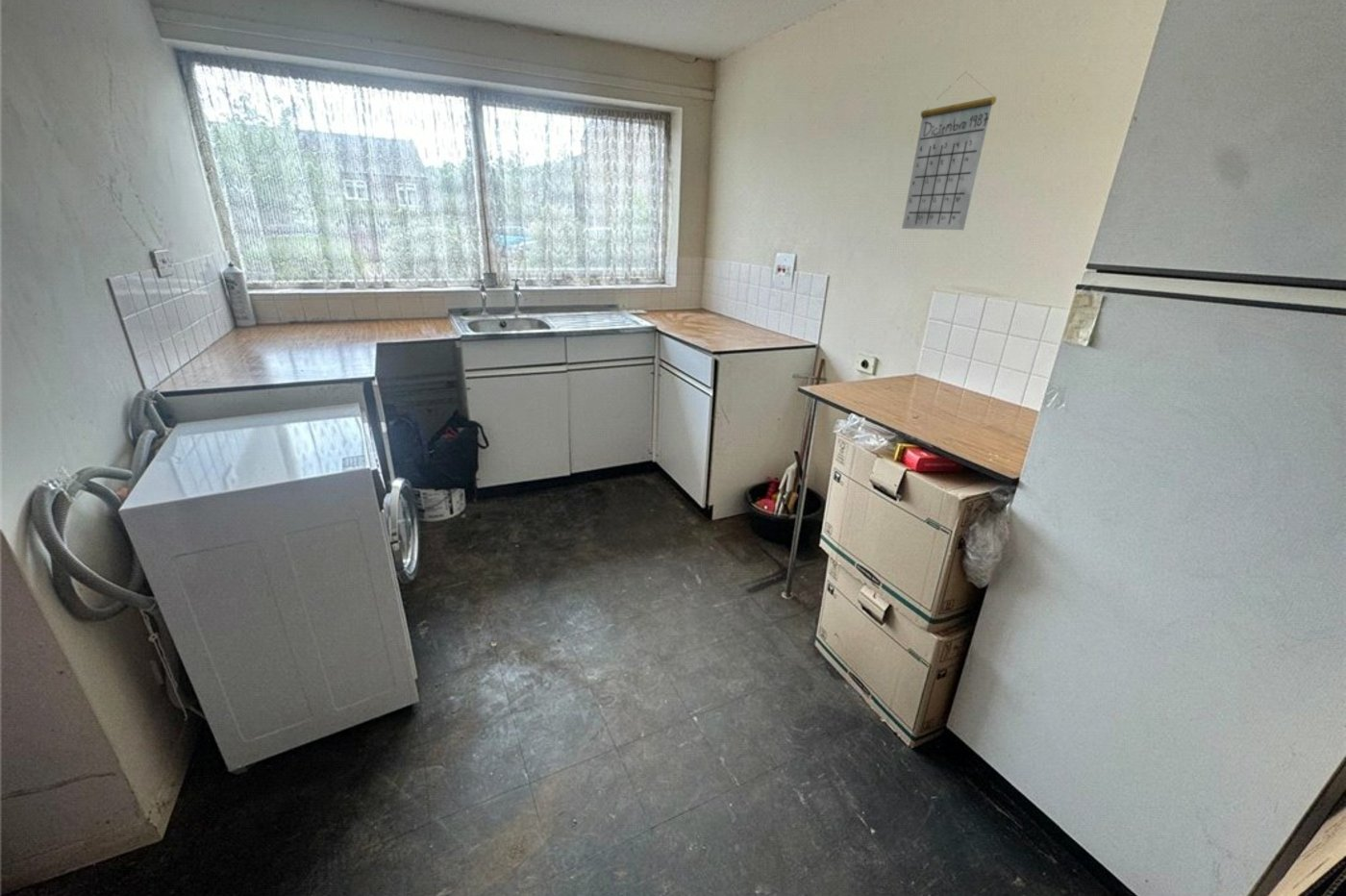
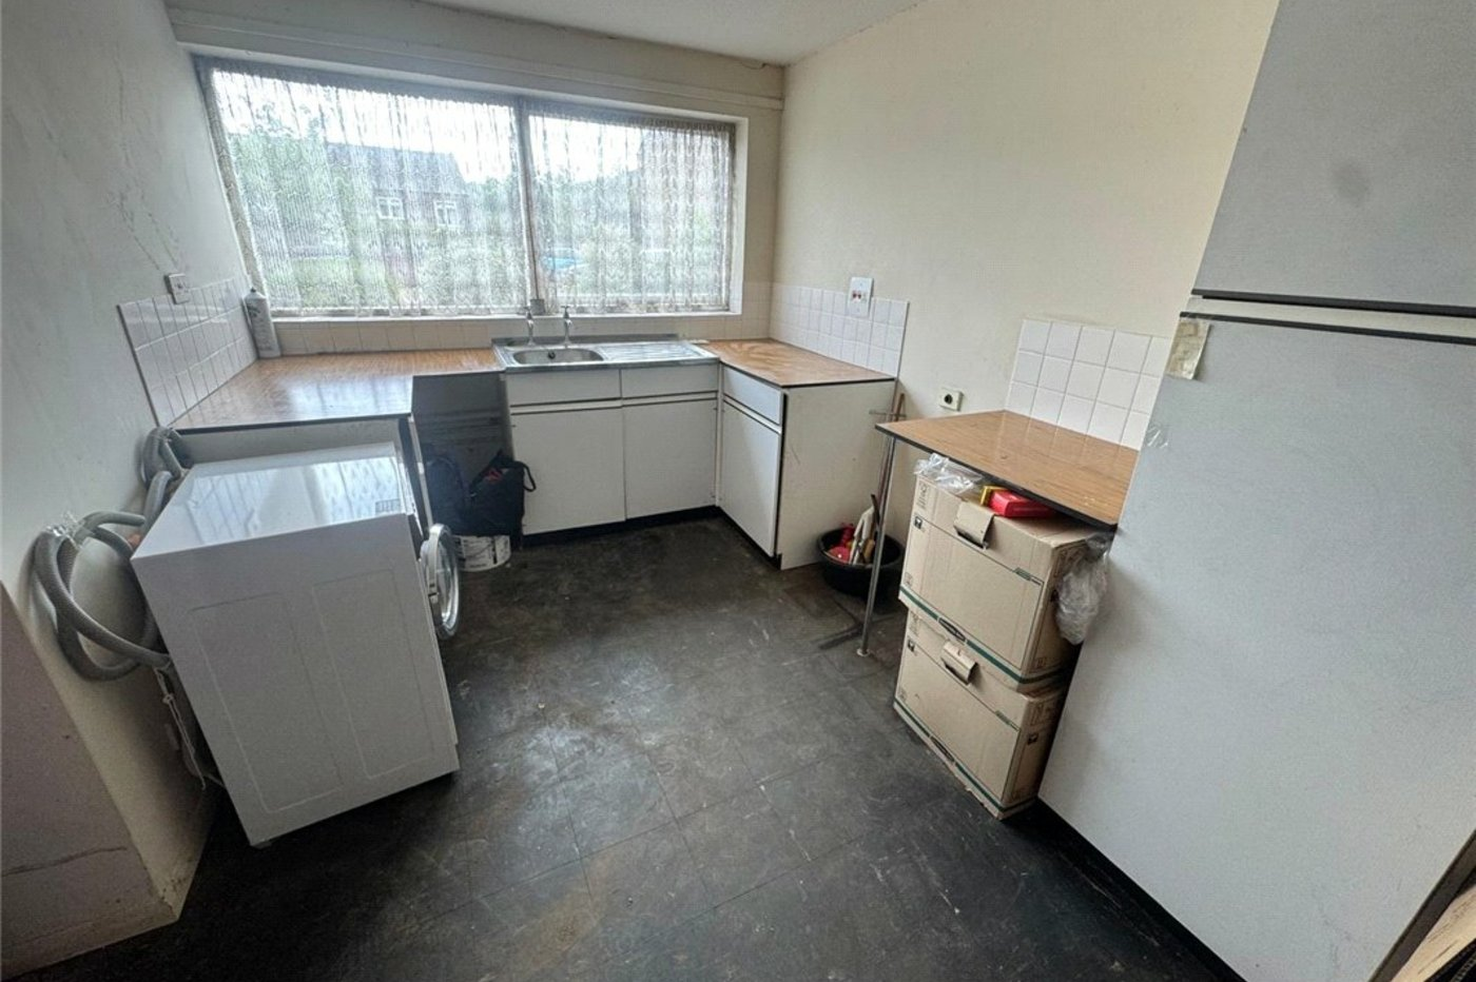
- calendar (946, 154)
